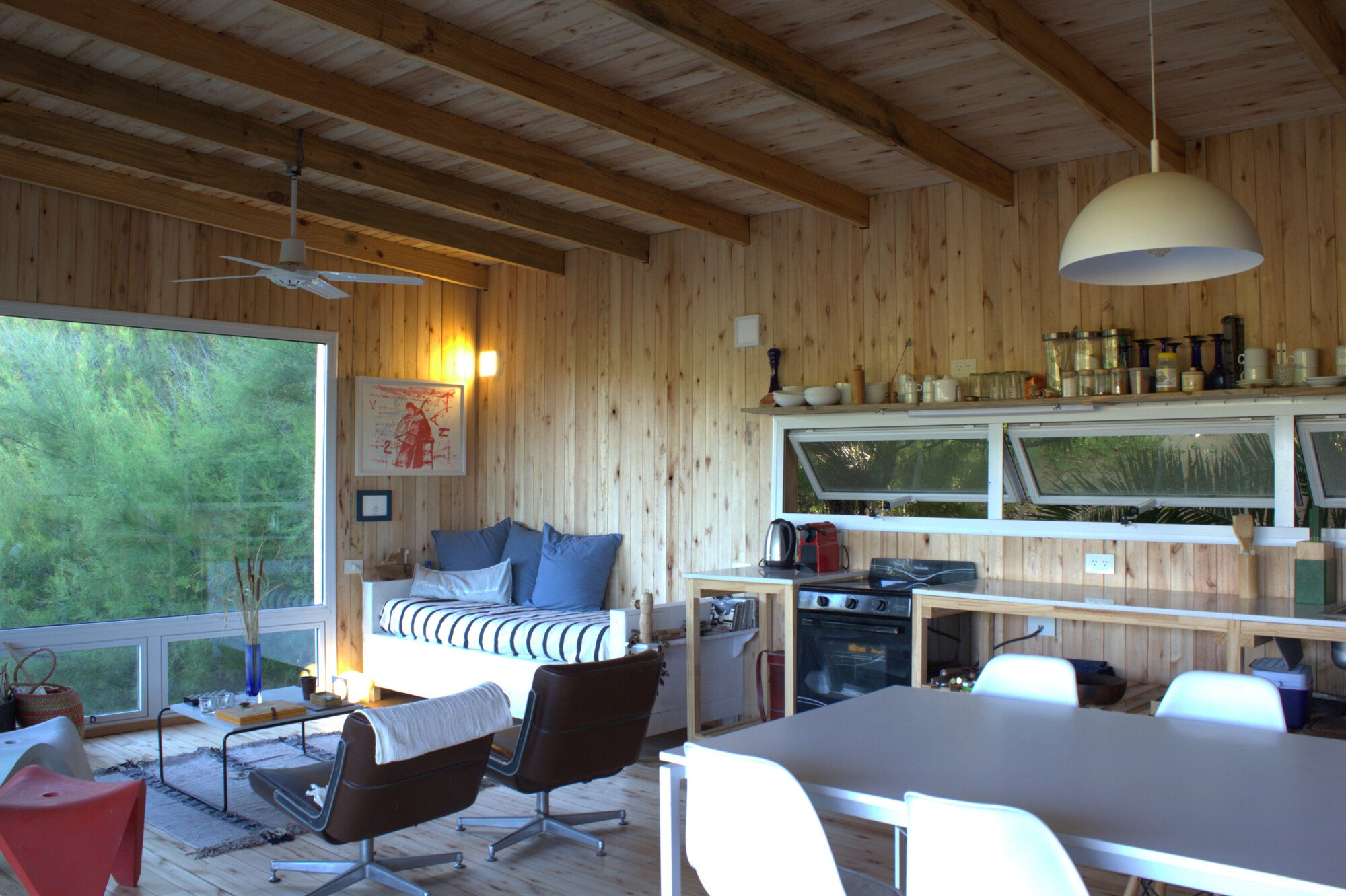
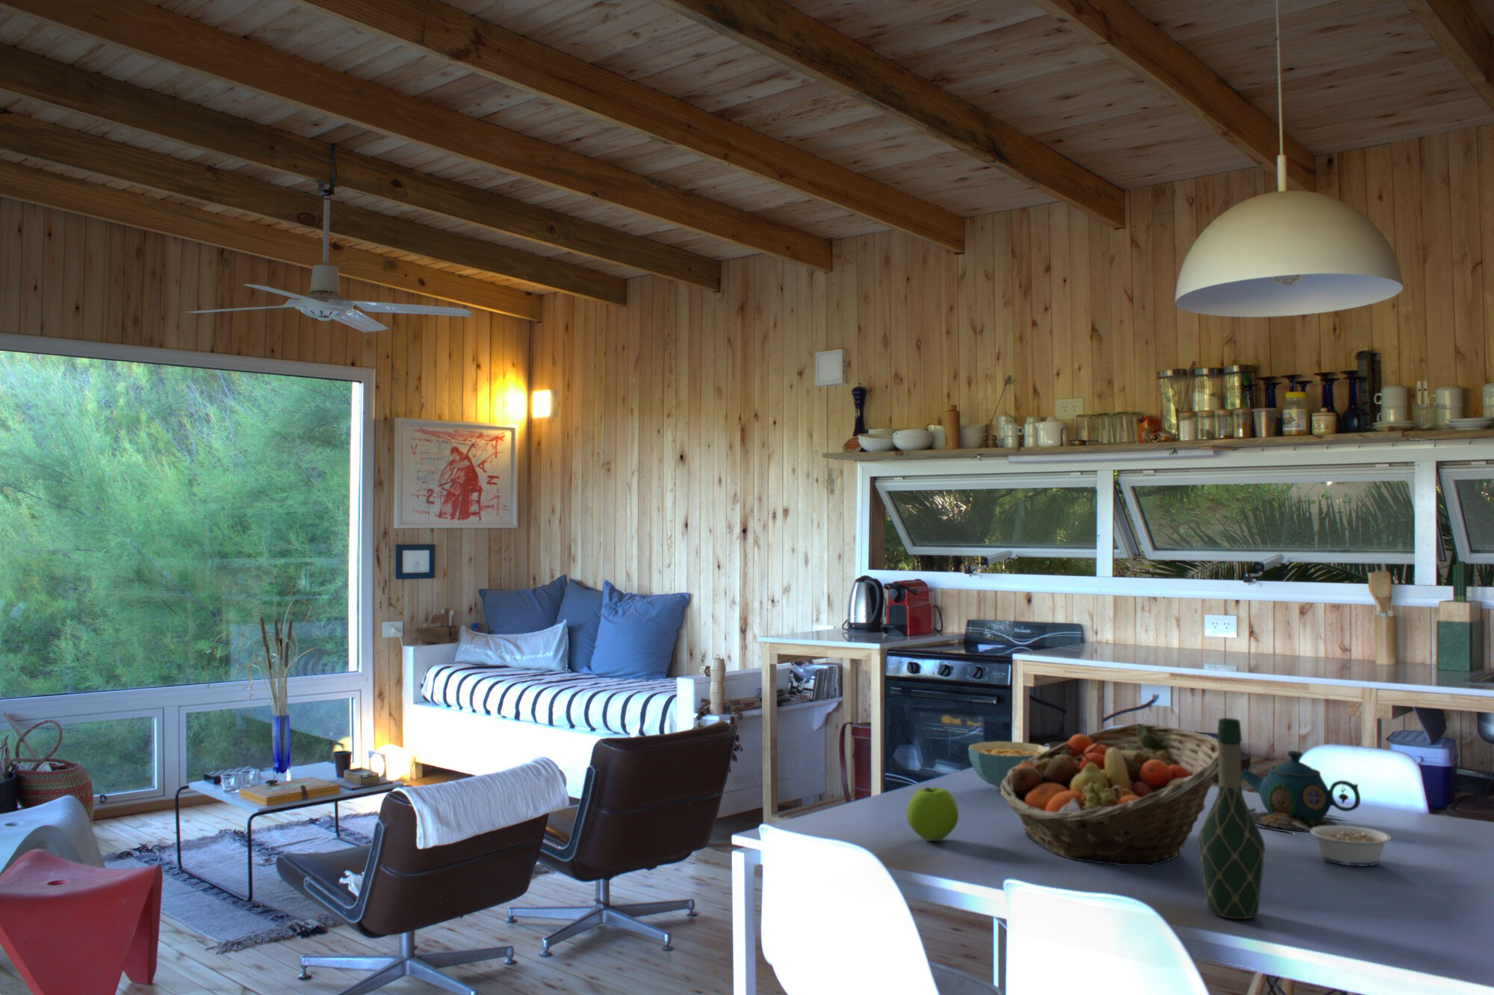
+ teapot (1295, 786)
+ fruit basket (1111, 788)
+ legume (1347, 844)
+ apple (932, 814)
+ wine bottle (1230, 816)
+ cereal bowl (1009, 768)
